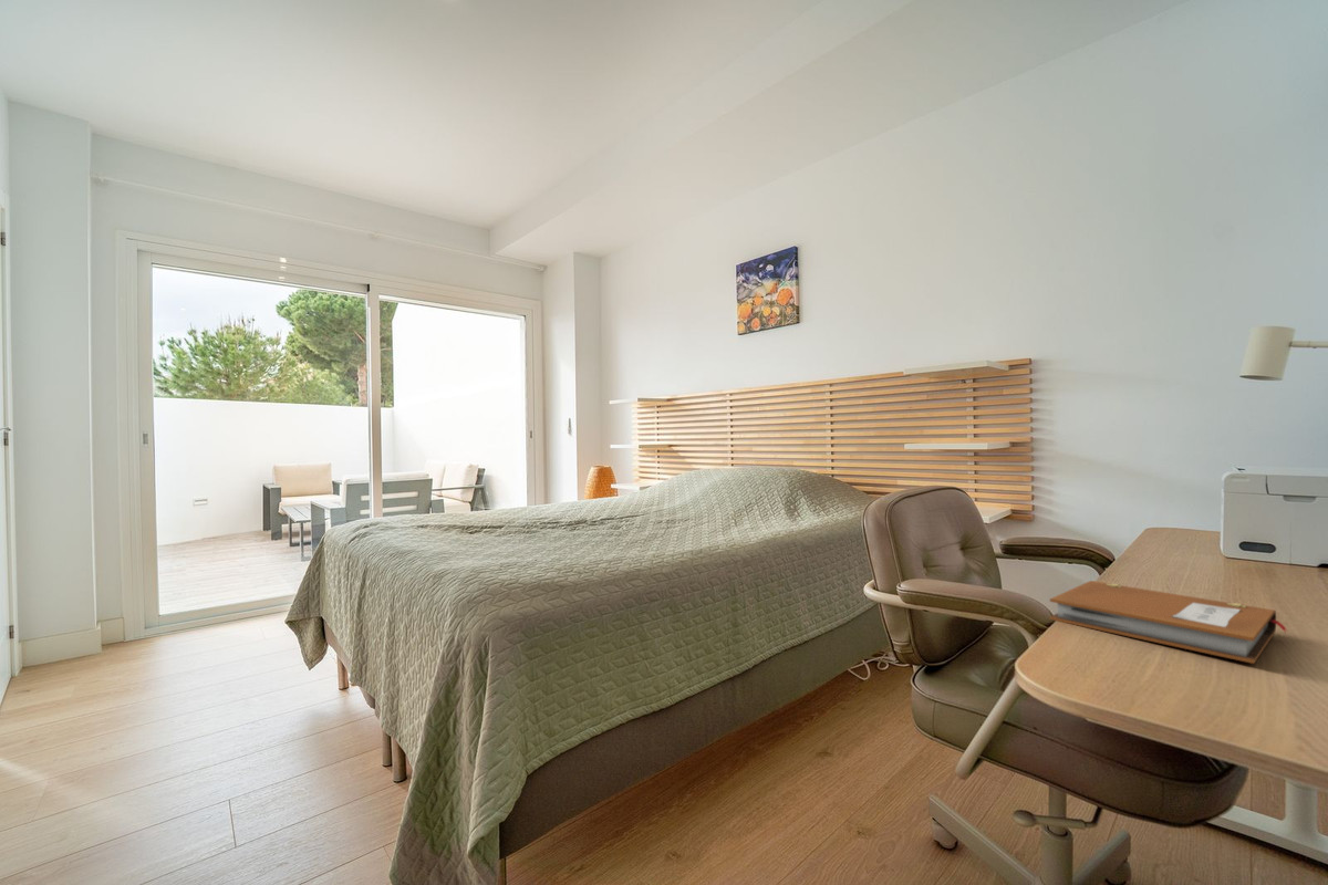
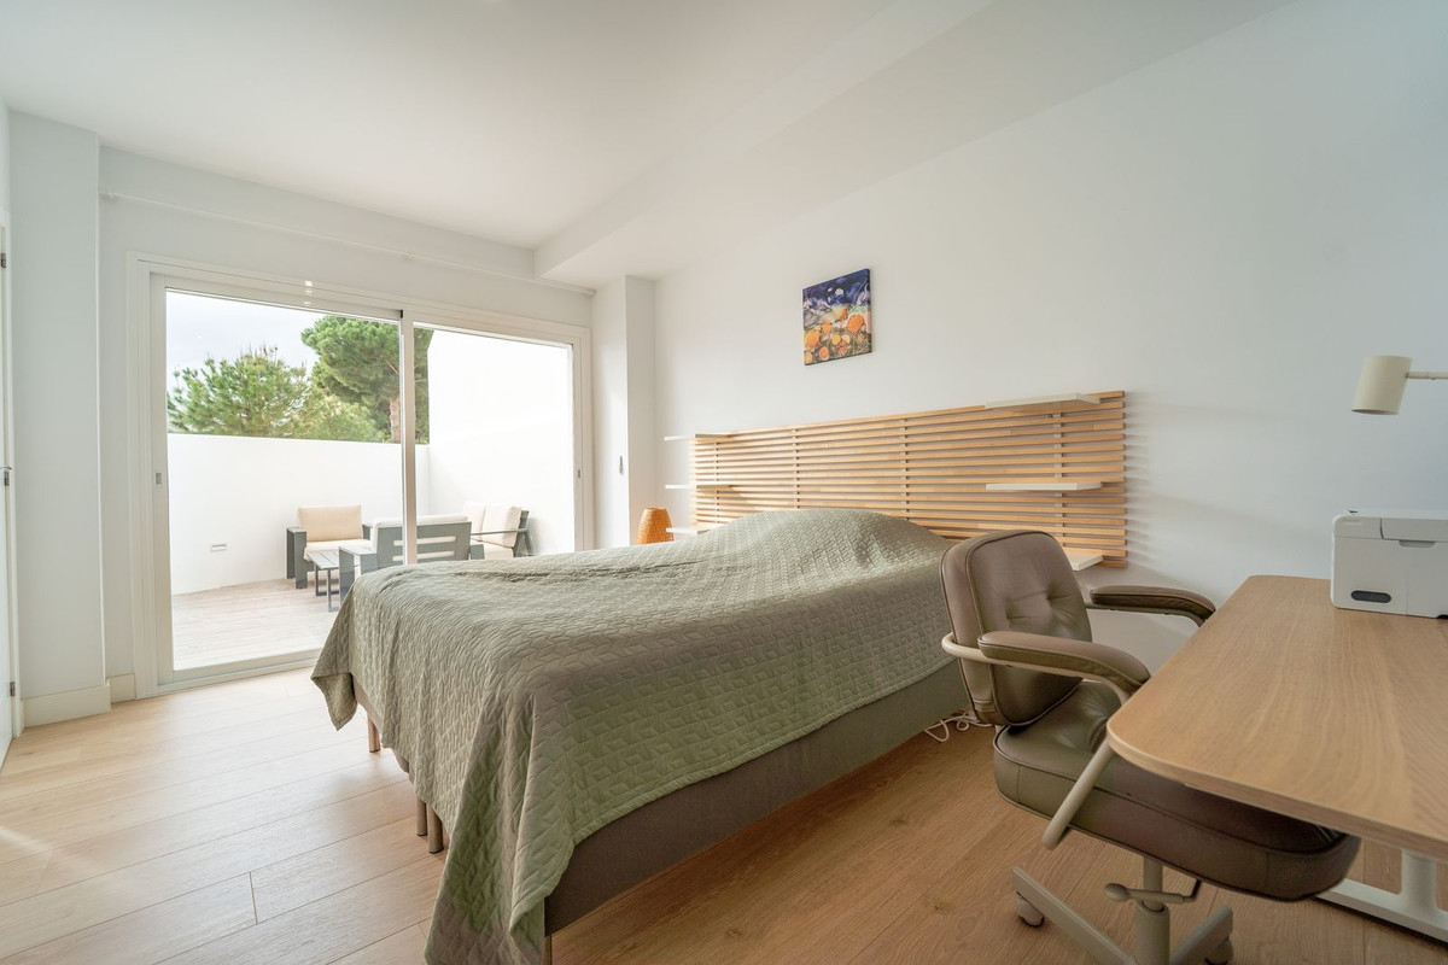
- notebook (1164, 615)
